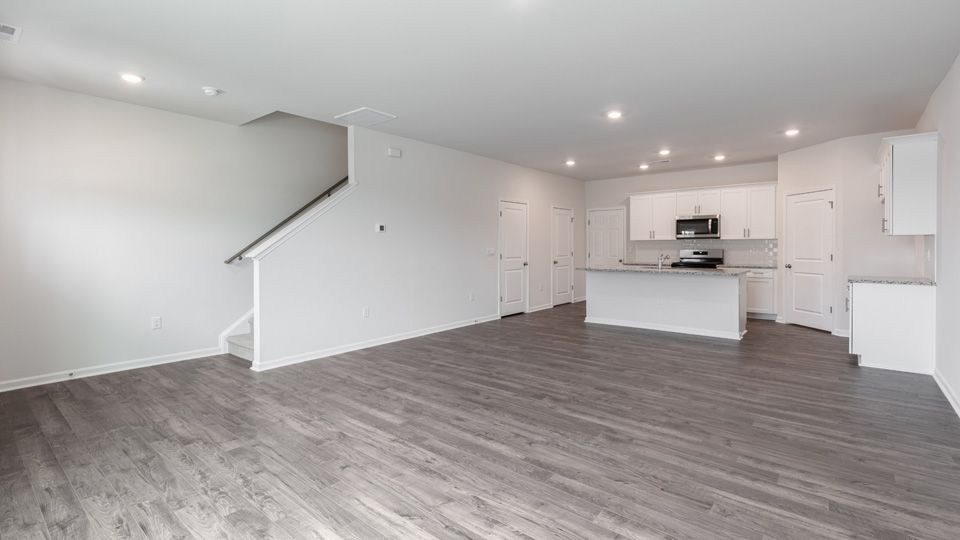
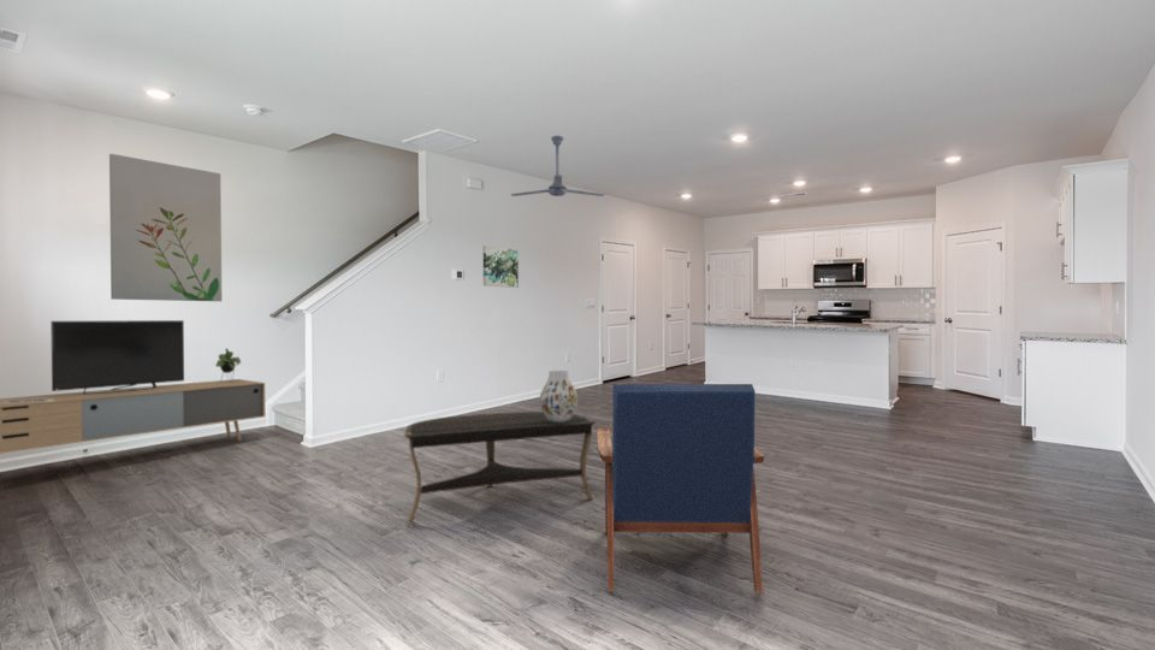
+ wall art (500, 267)
+ wall art (168, 232)
+ media console (124, 389)
+ coffee table (494, 461)
+ ceiling fan (557, 161)
+ vase (558, 396)
+ armchair (674, 469)
